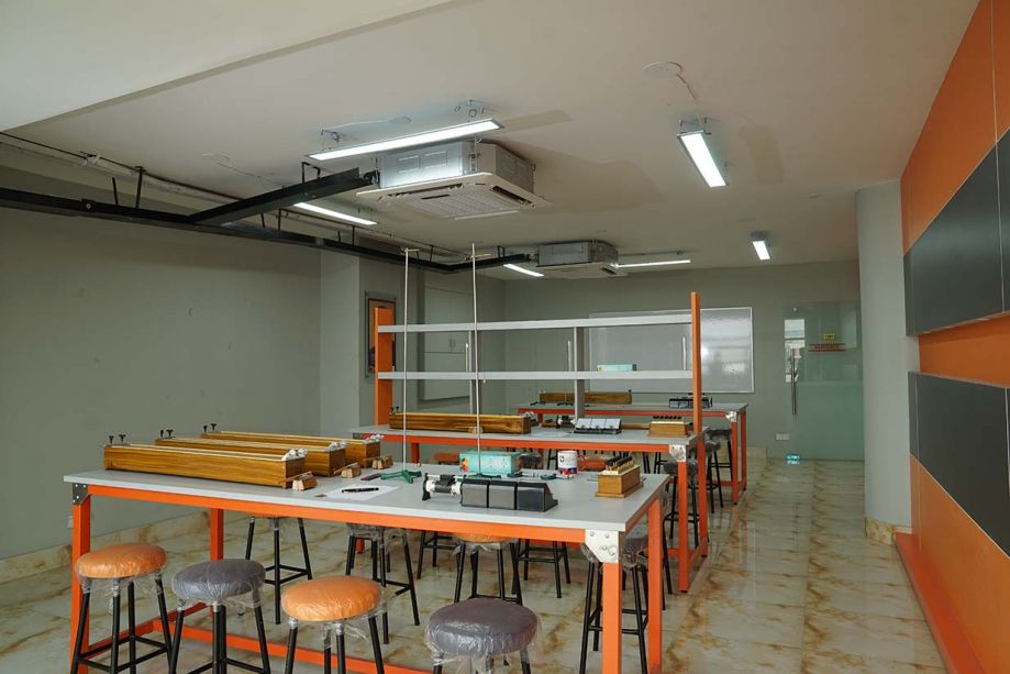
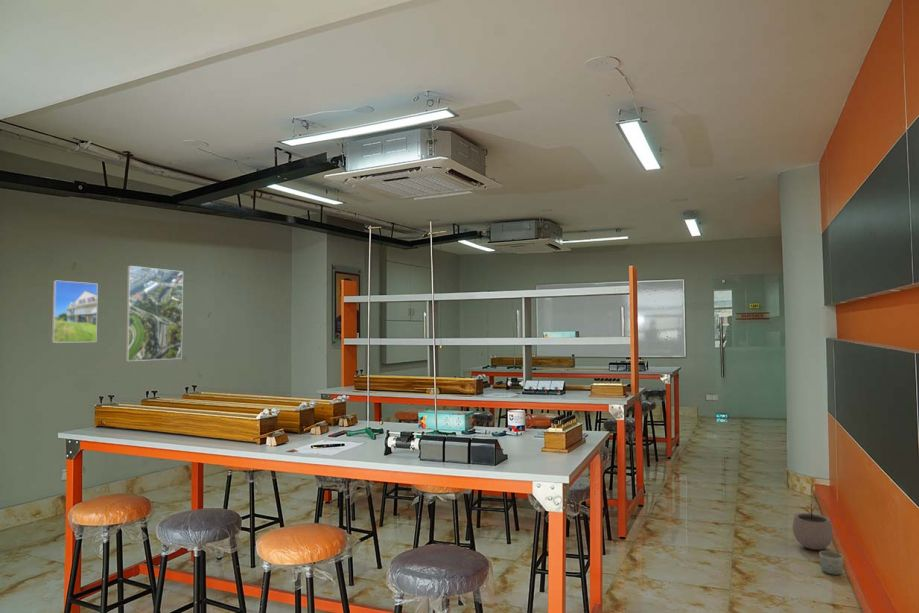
+ planter (831, 563)
+ plant pot (812, 525)
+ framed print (75, 312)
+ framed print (155, 314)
